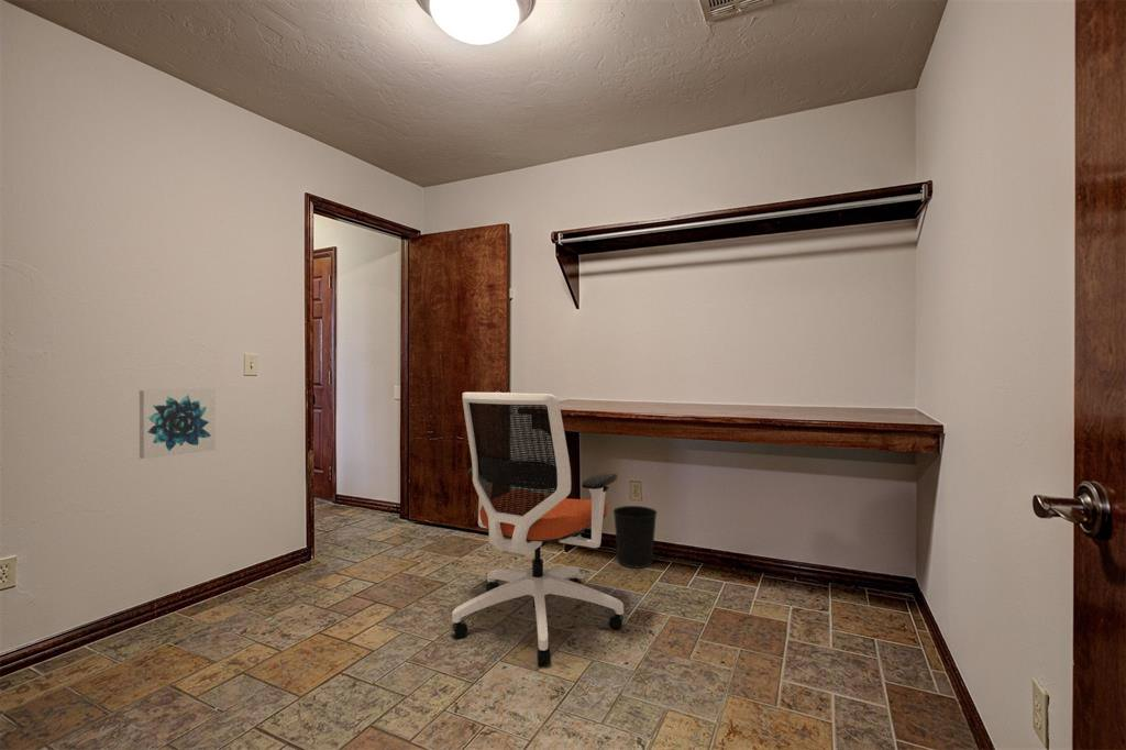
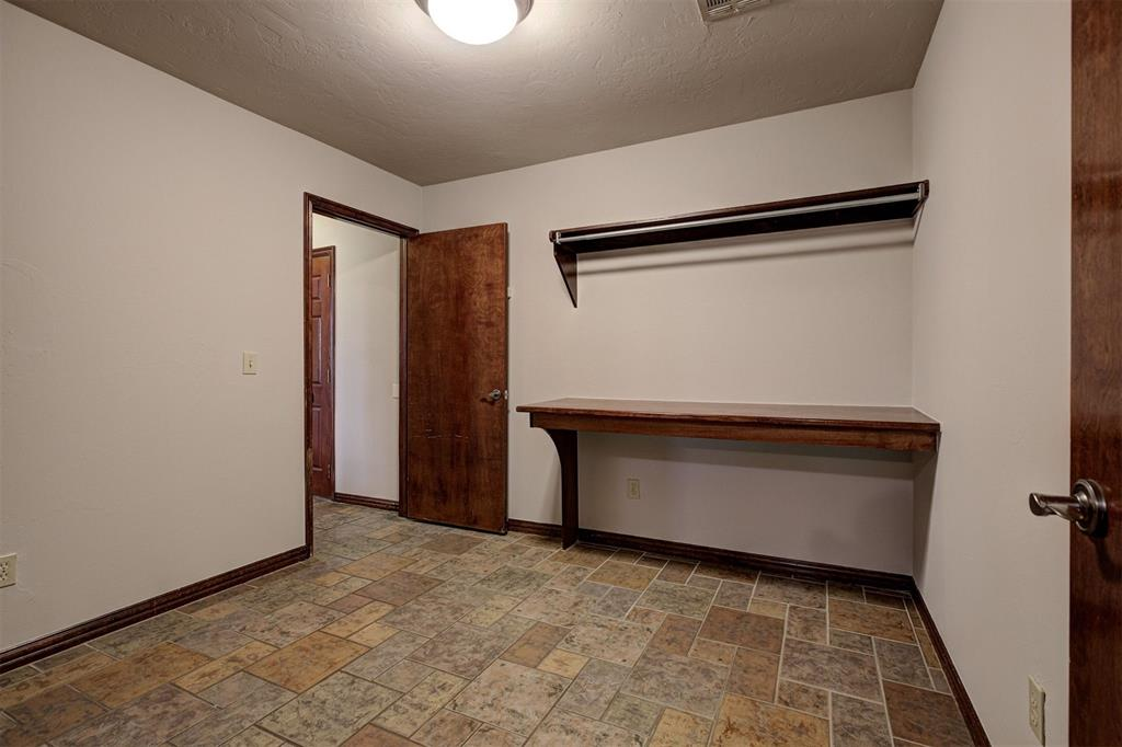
- office chair (541, 503)
- wall art (179, 421)
- wastebasket (634, 536)
